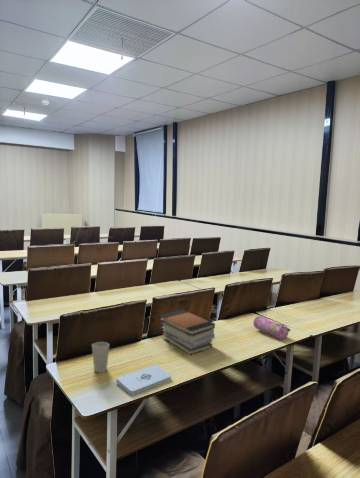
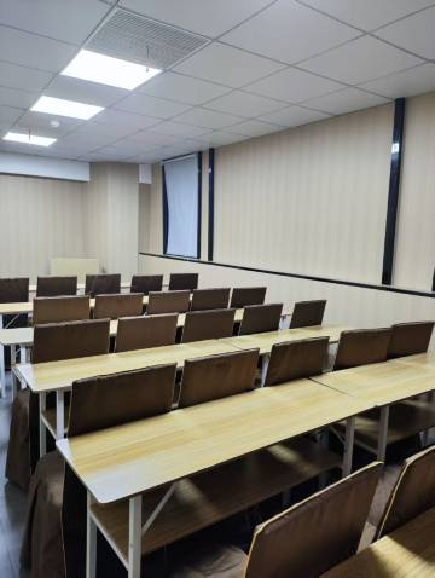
- cup (100, 356)
- pencil case (271, 326)
- notepad (144, 378)
- book stack (186, 331)
